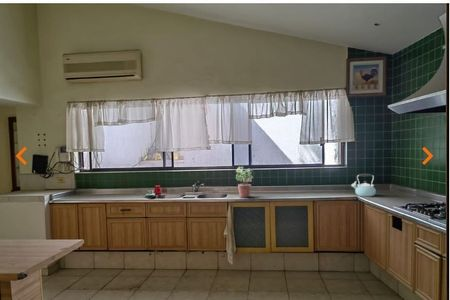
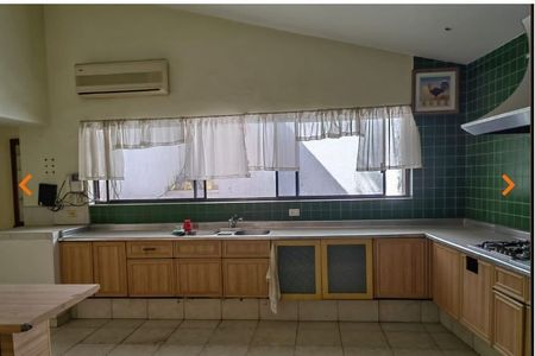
- kettle (363, 184)
- potted plant (244, 182)
